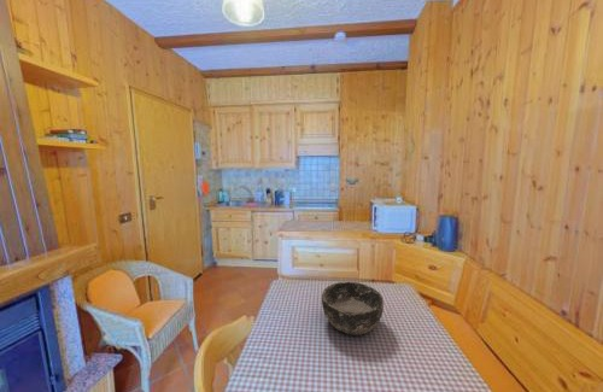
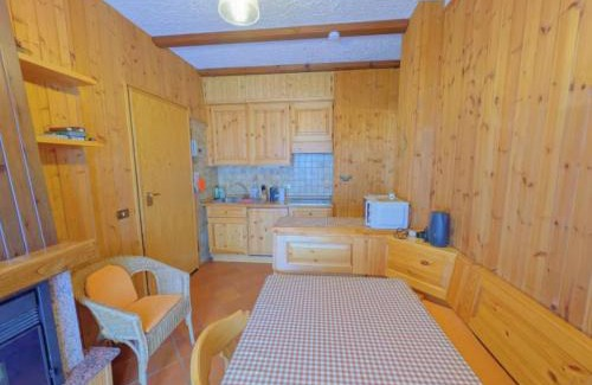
- bowl (351, 309)
